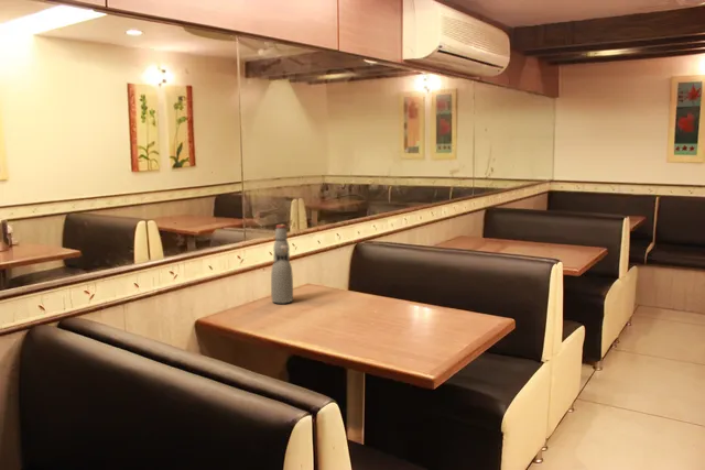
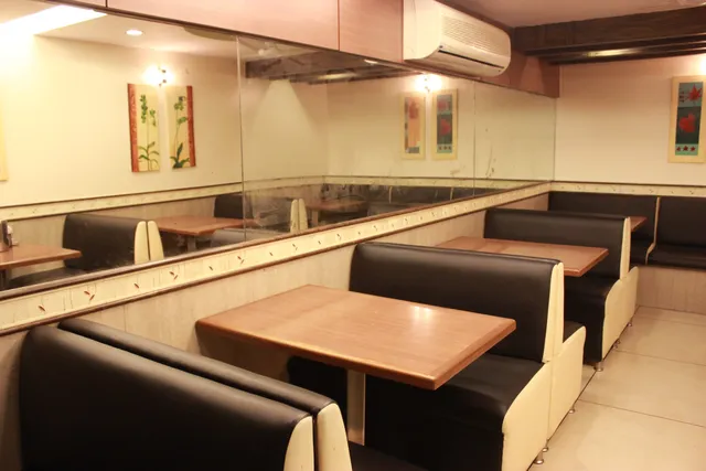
- bottle (281, 263)
